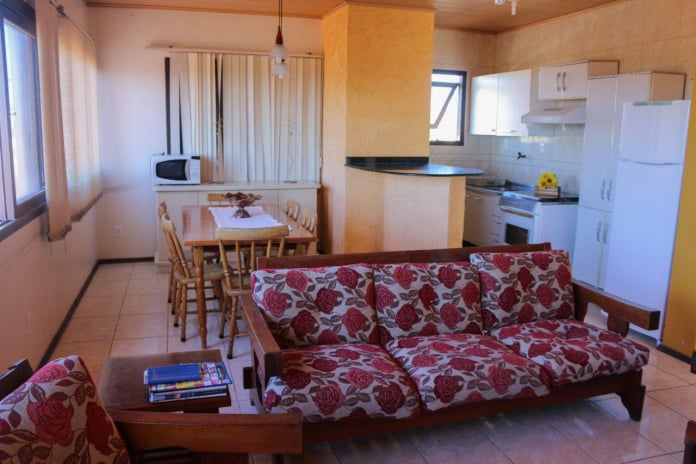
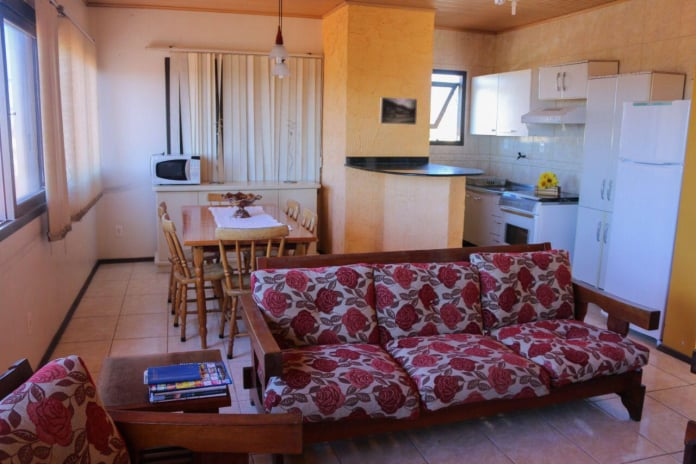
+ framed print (398, 111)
